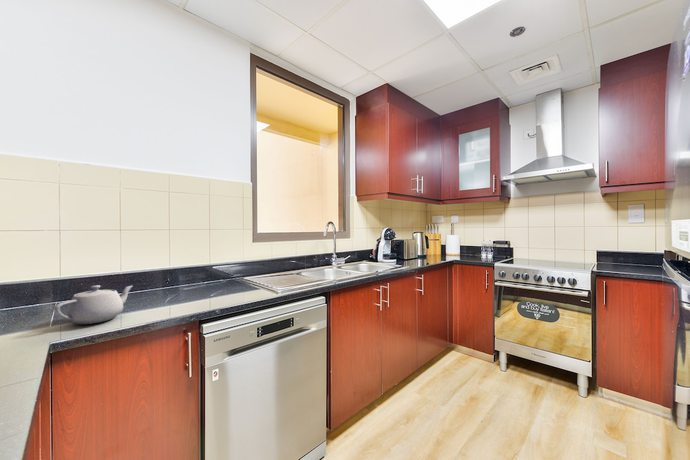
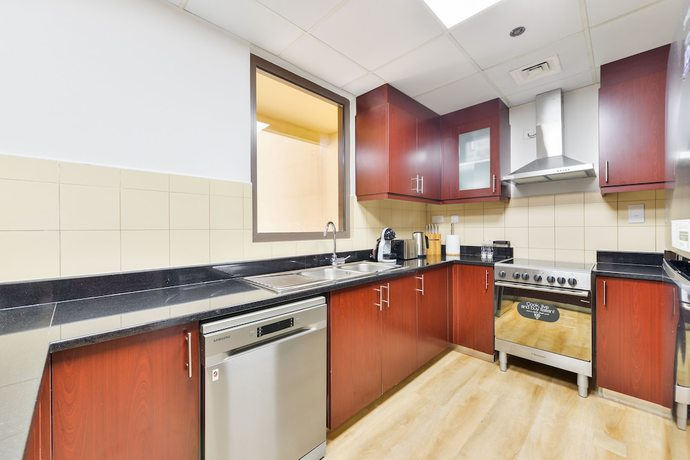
- teapot (97, 302)
